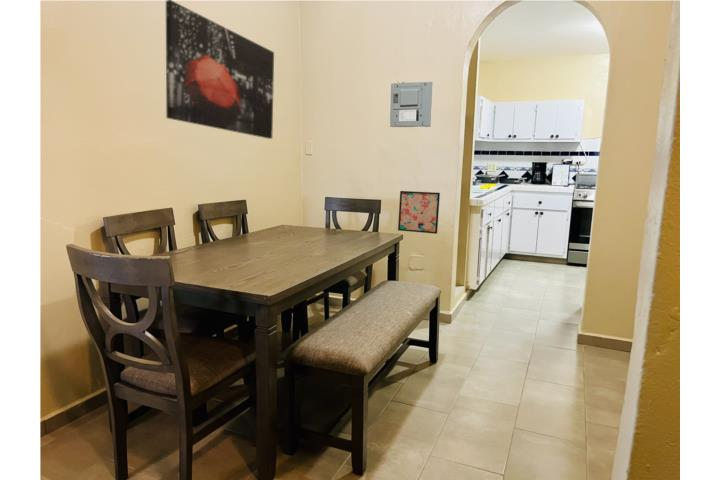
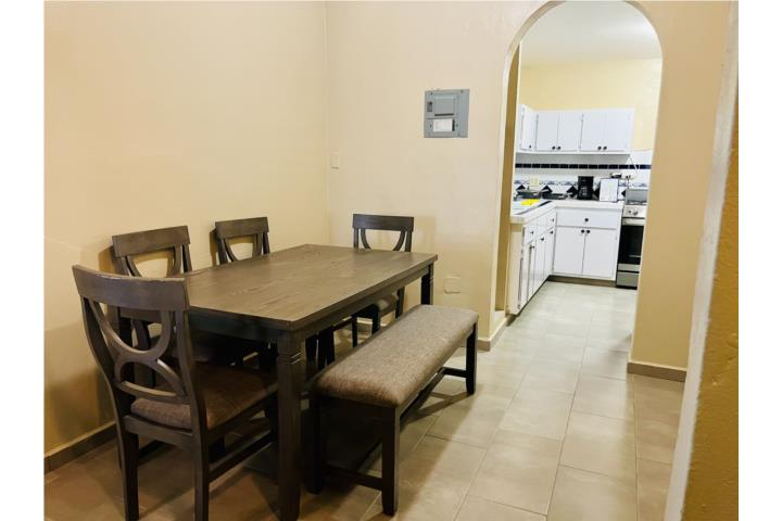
- wall art (227, 80)
- wall art (418, 212)
